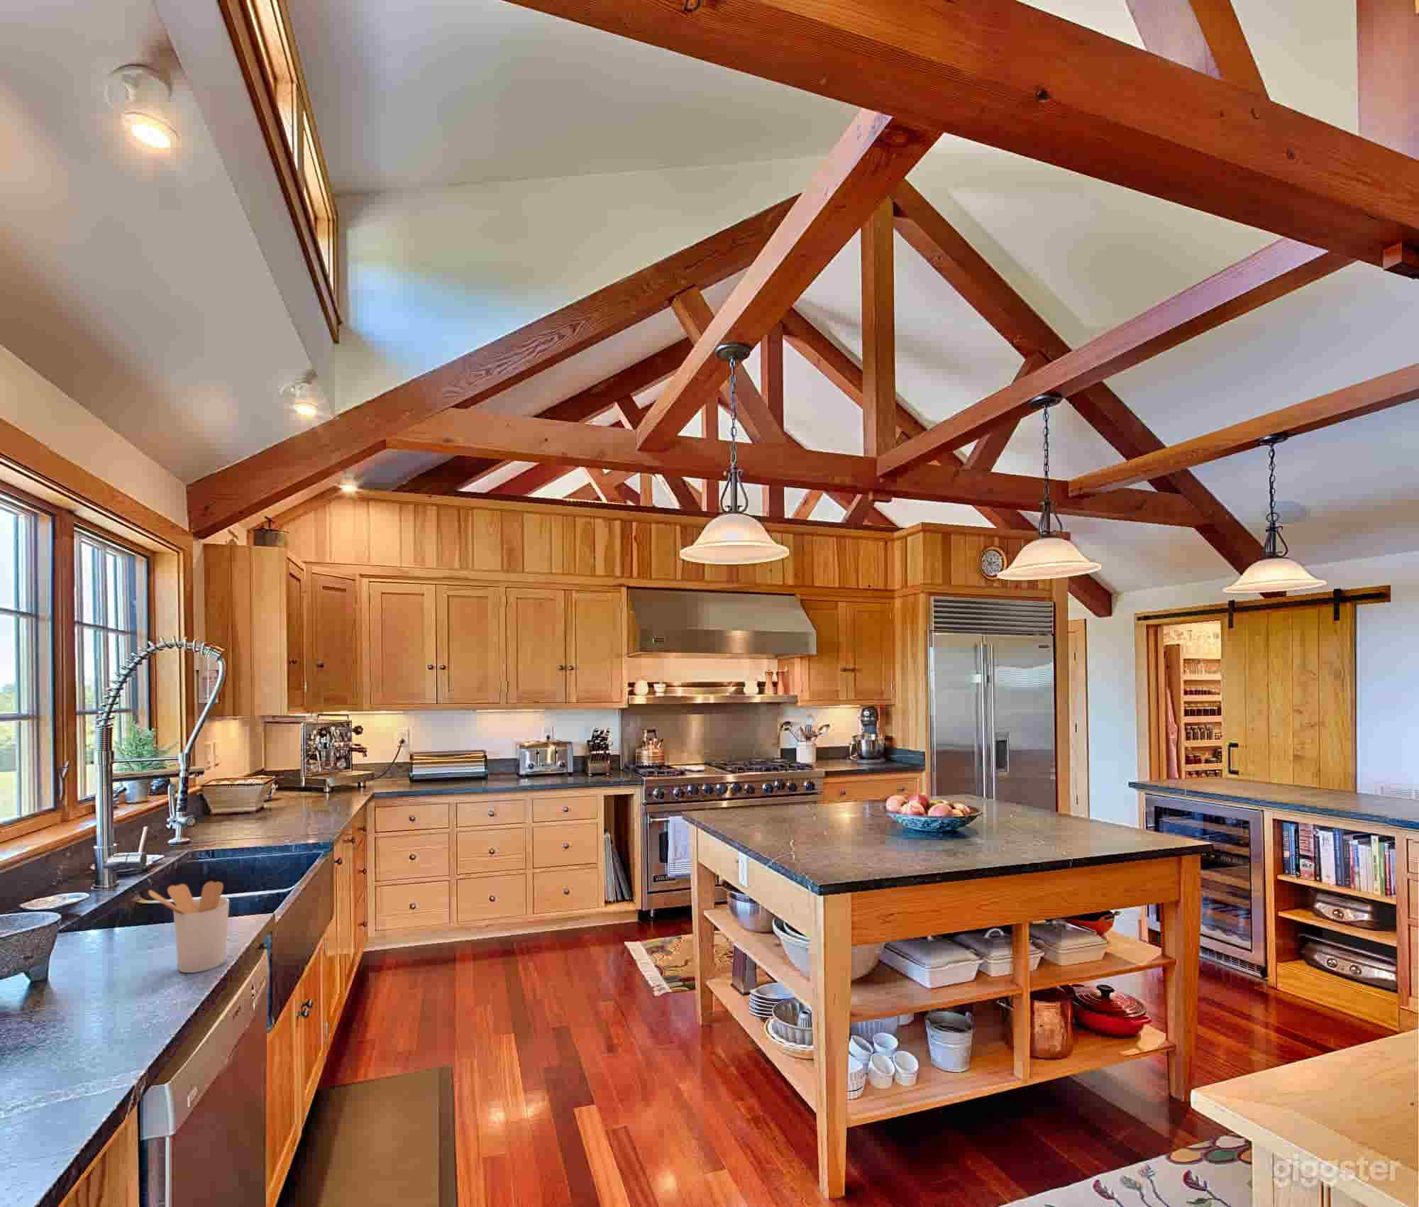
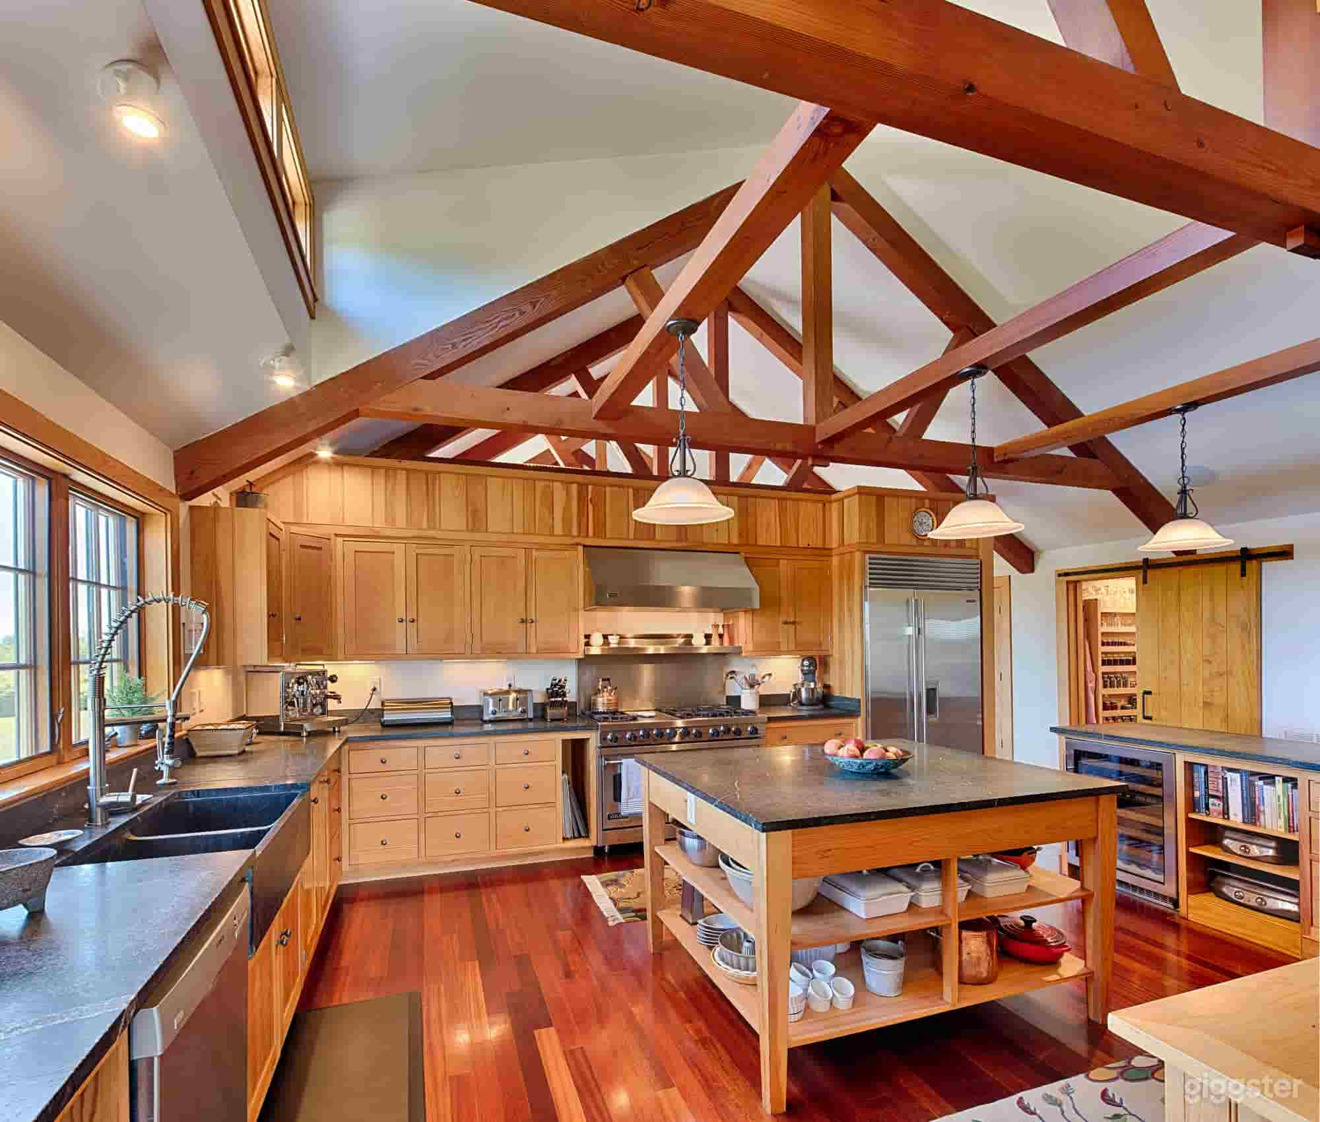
- utensil holder (188, 924)
